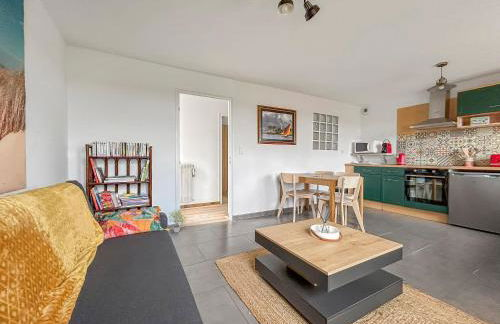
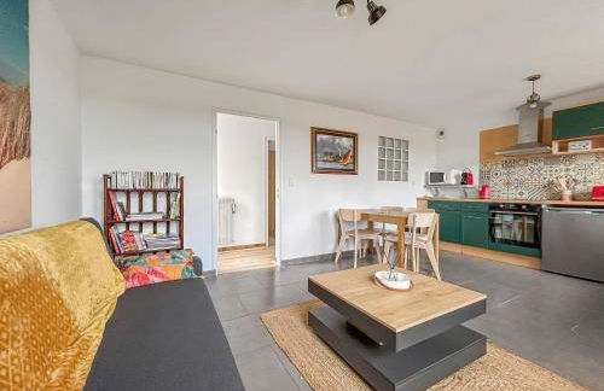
- potted plant (177, 218)
